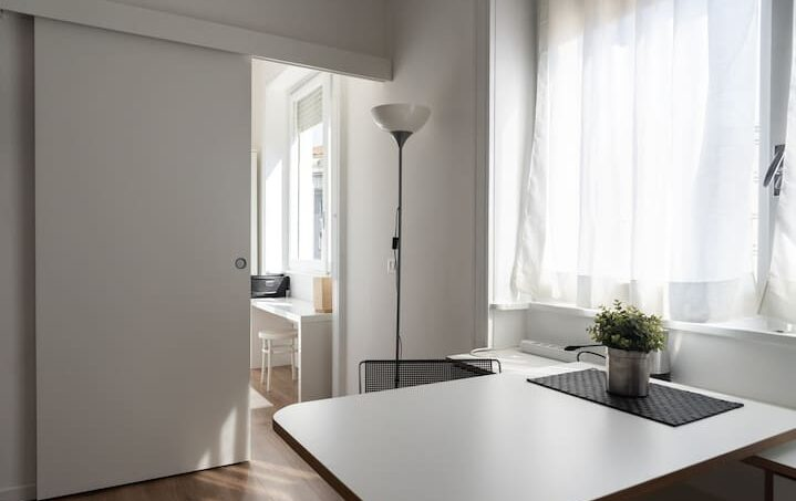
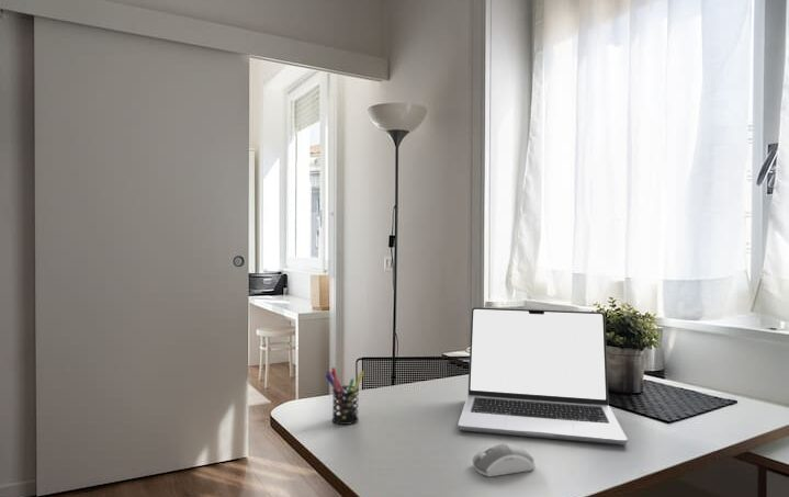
+ pen holder (345, 394)
+ computer mouse (504, 455)
+ laptop (538, 365)
